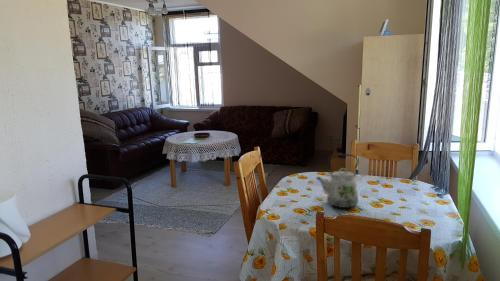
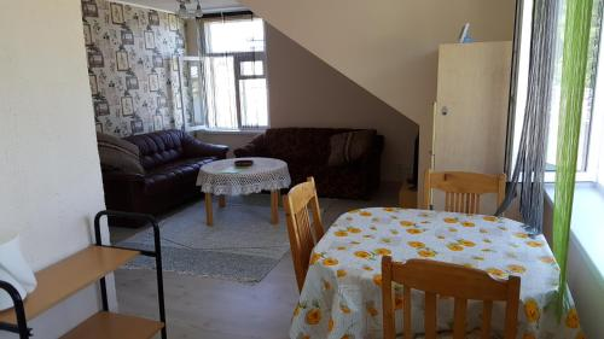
- kettle (337, 179)
